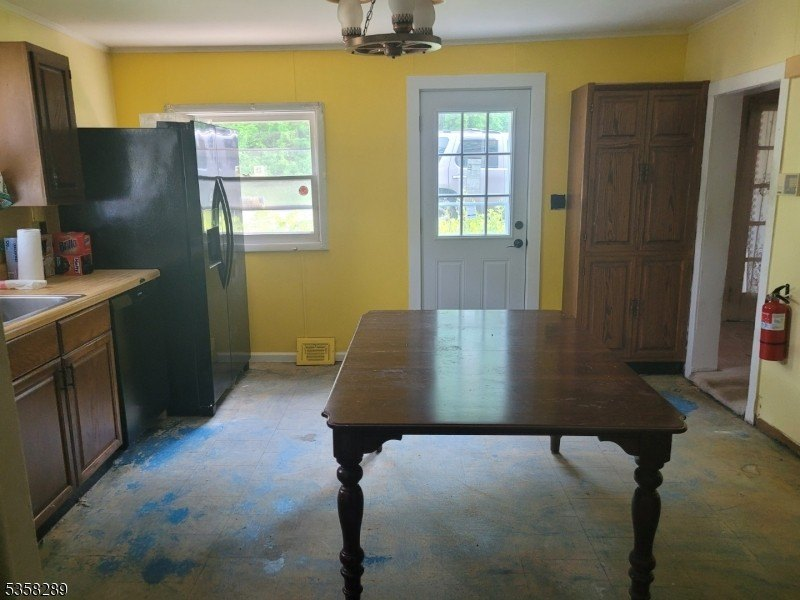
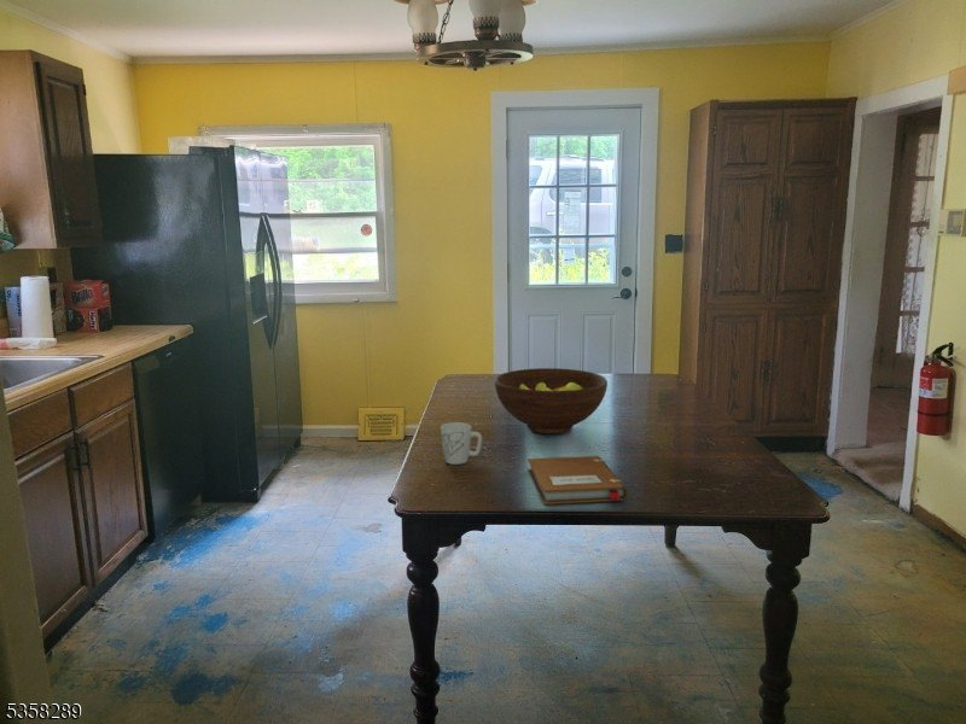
+ mug (461, 443)
+ fruit bowl (549, 403)
+ notebook (575, 479)
